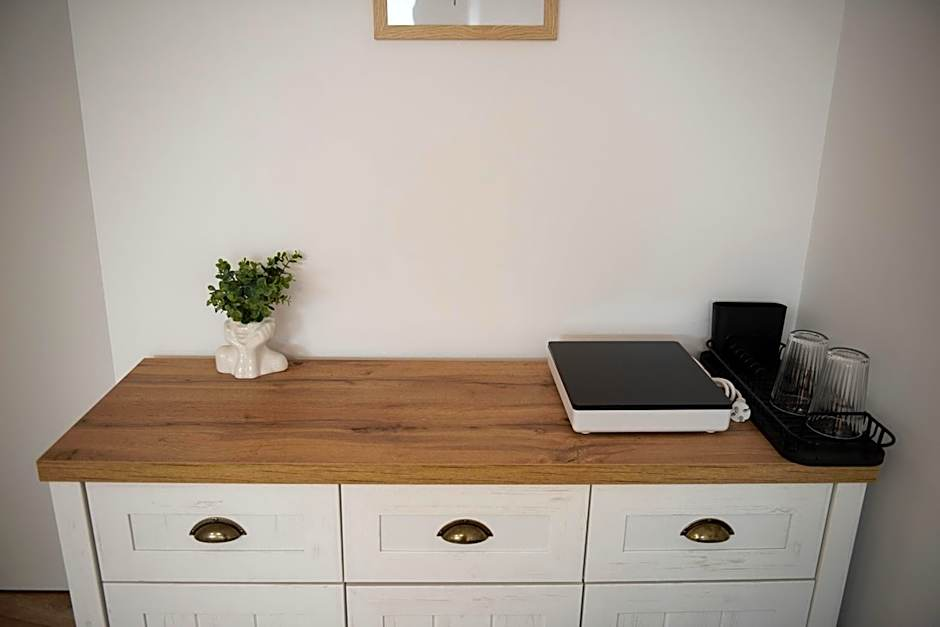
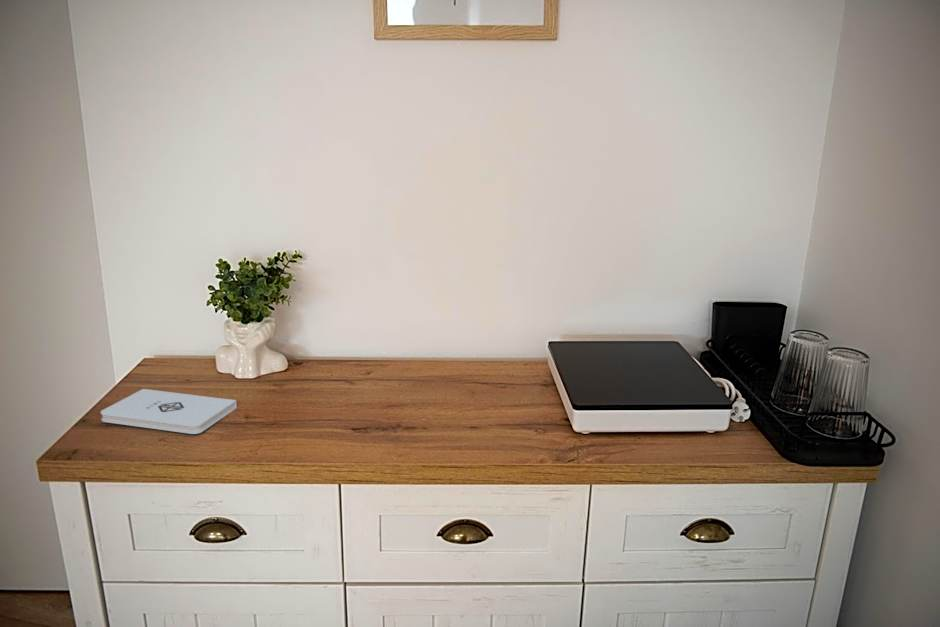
+ notepad (169, 410)
